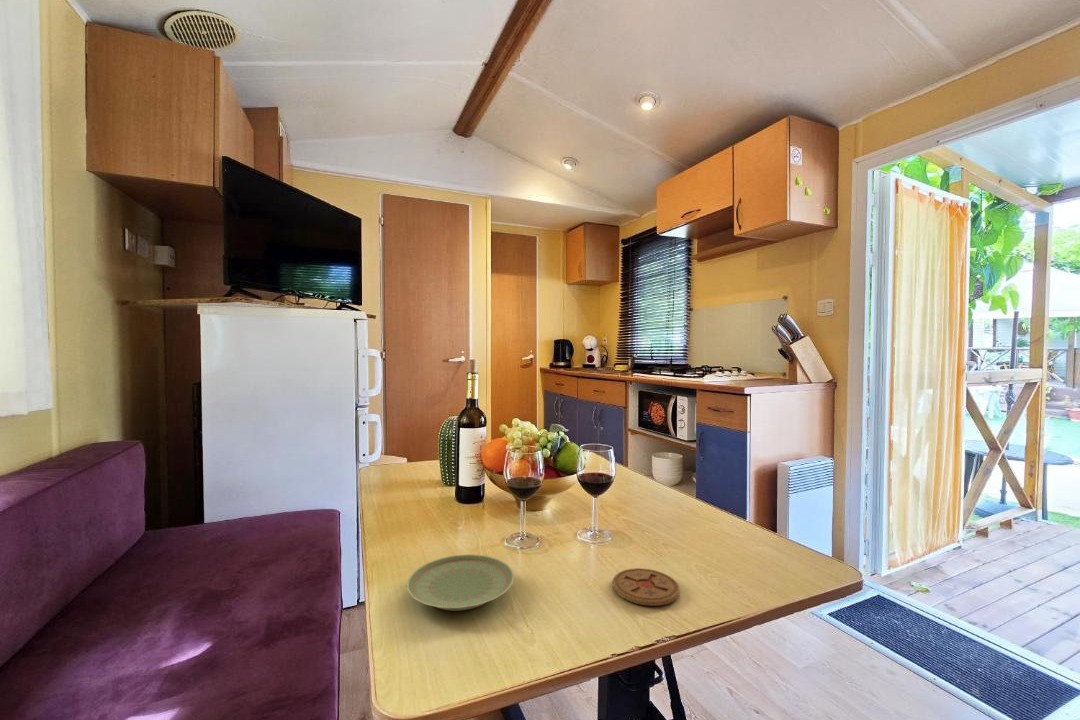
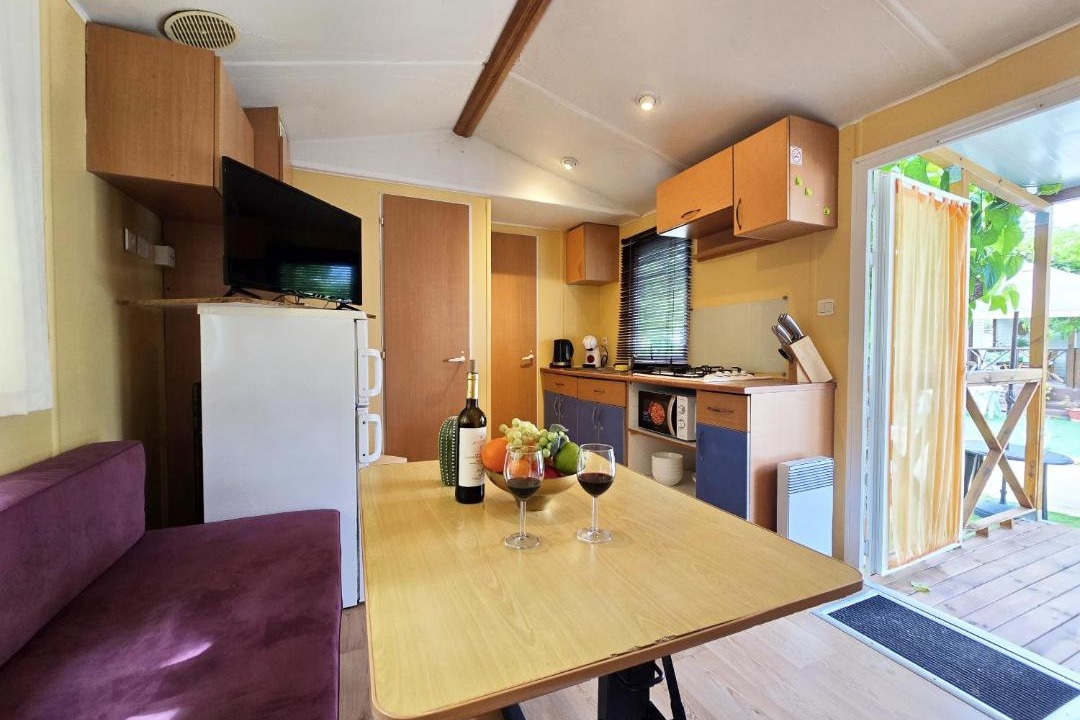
- plate (461, 584)
- coaster (645, 585)
